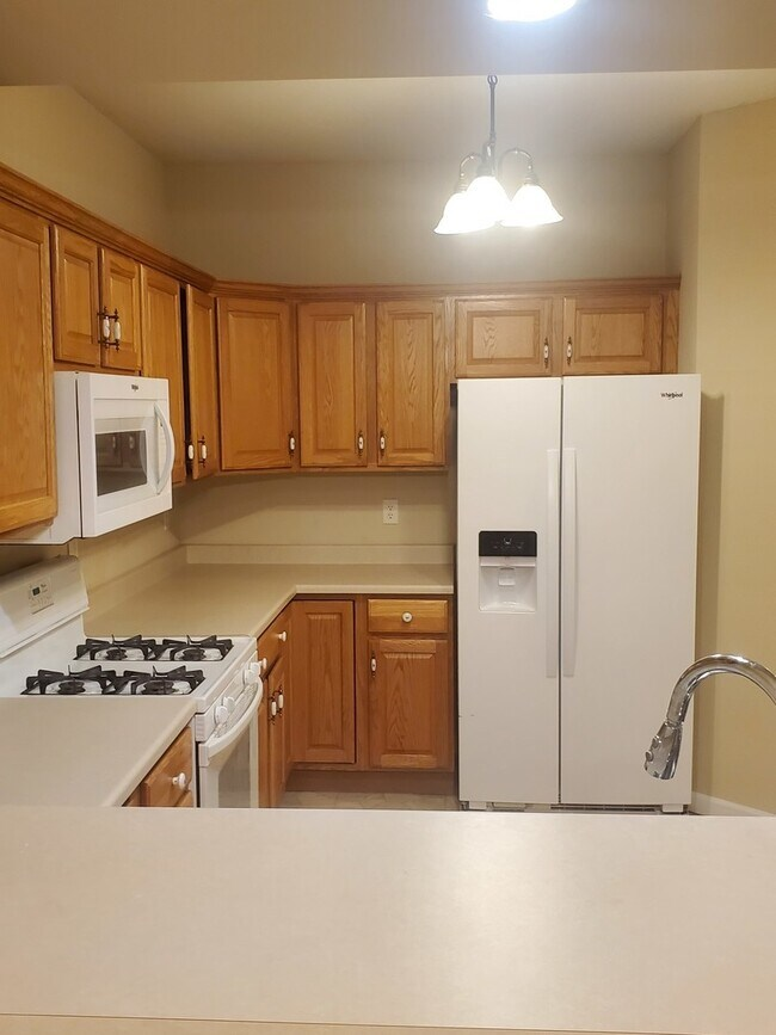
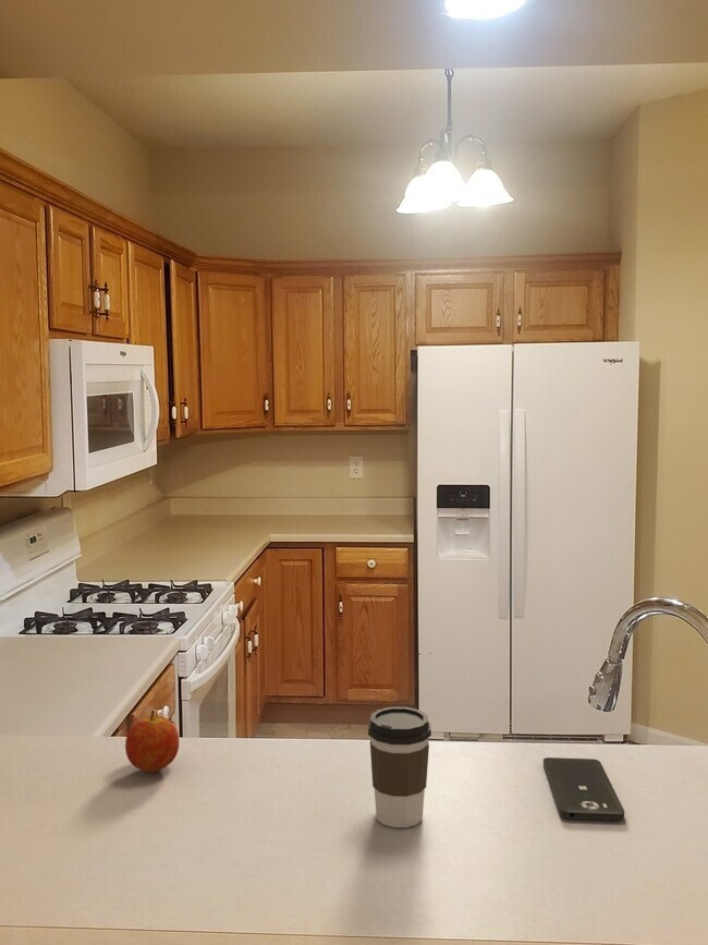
+ smartphone (581, 786)
+ coffee cup (399, 766)
+ fruit (151, 740)
